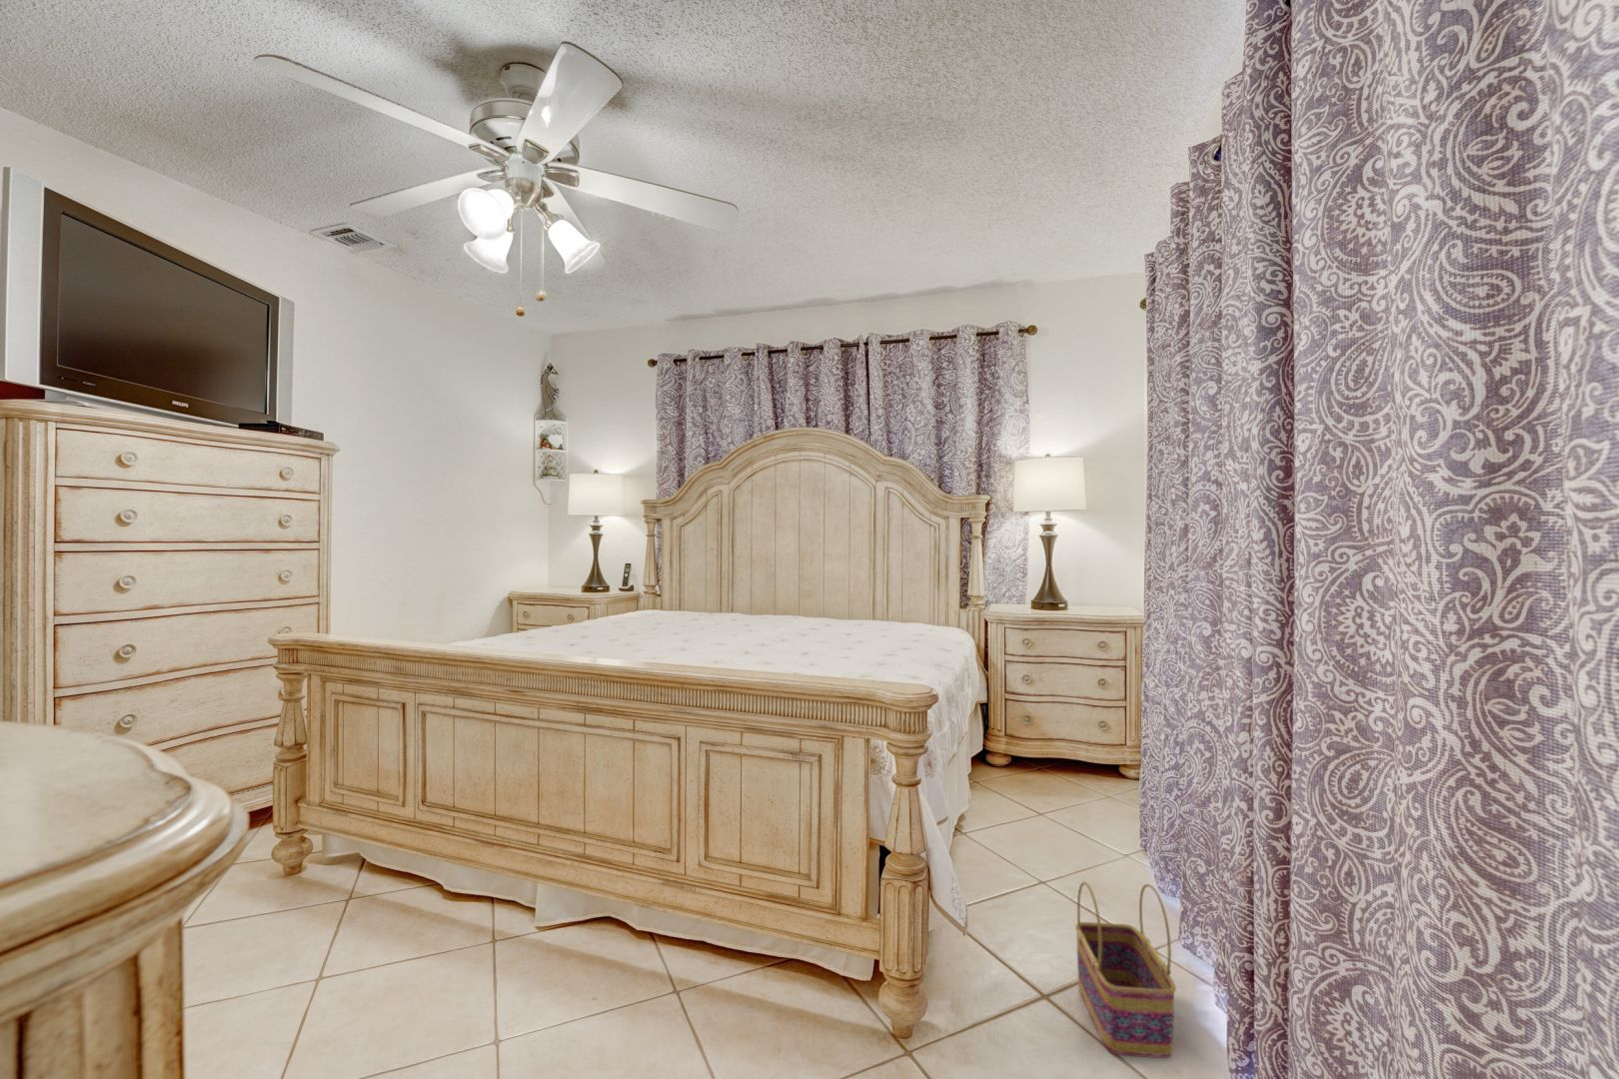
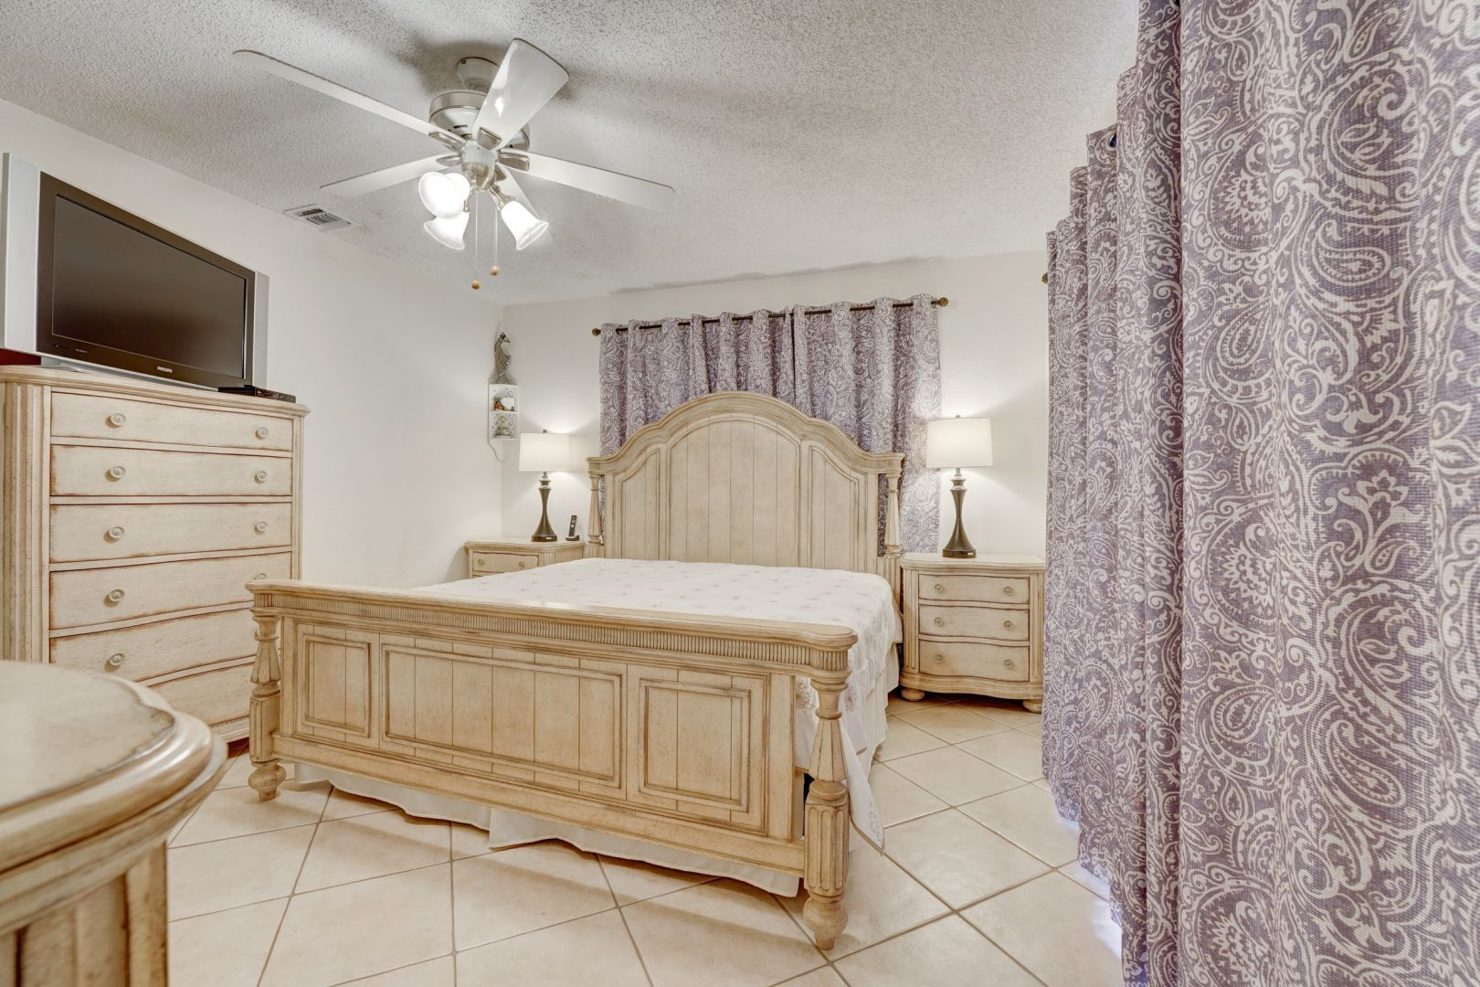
- basket (1121, 953)
